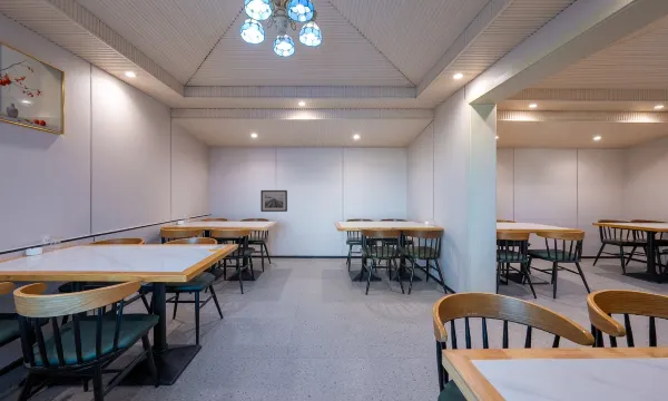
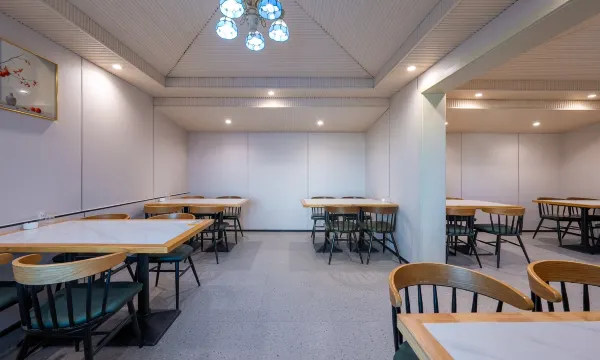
- wall art (274, 200)
